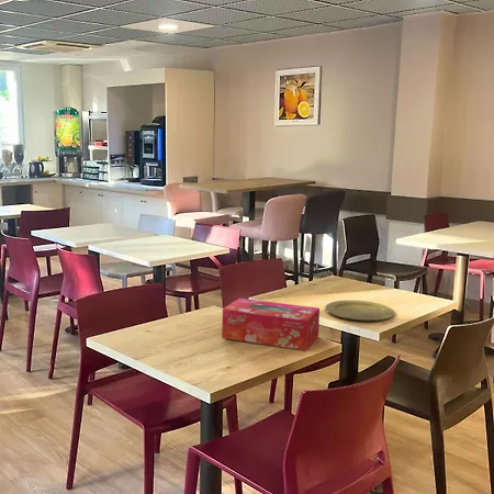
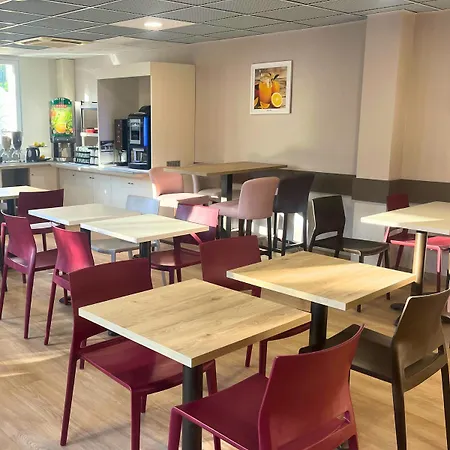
- tissue box (270, 323)
- plate (359, 310)
